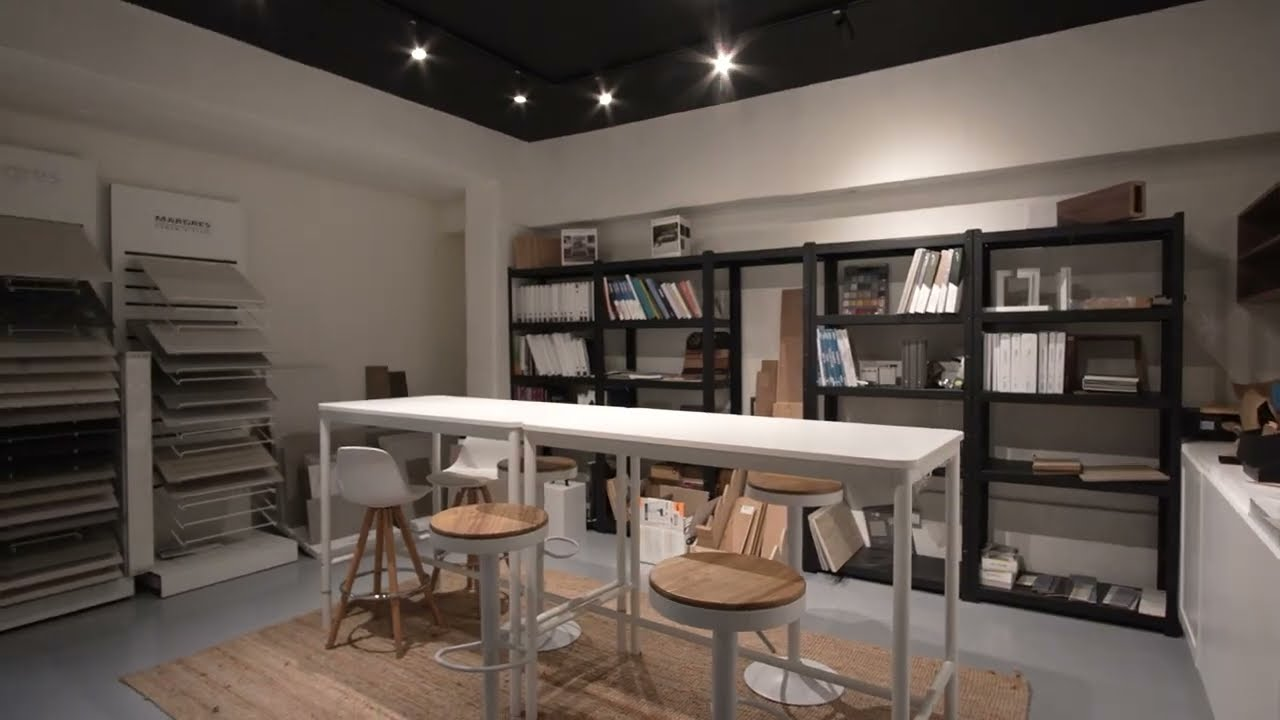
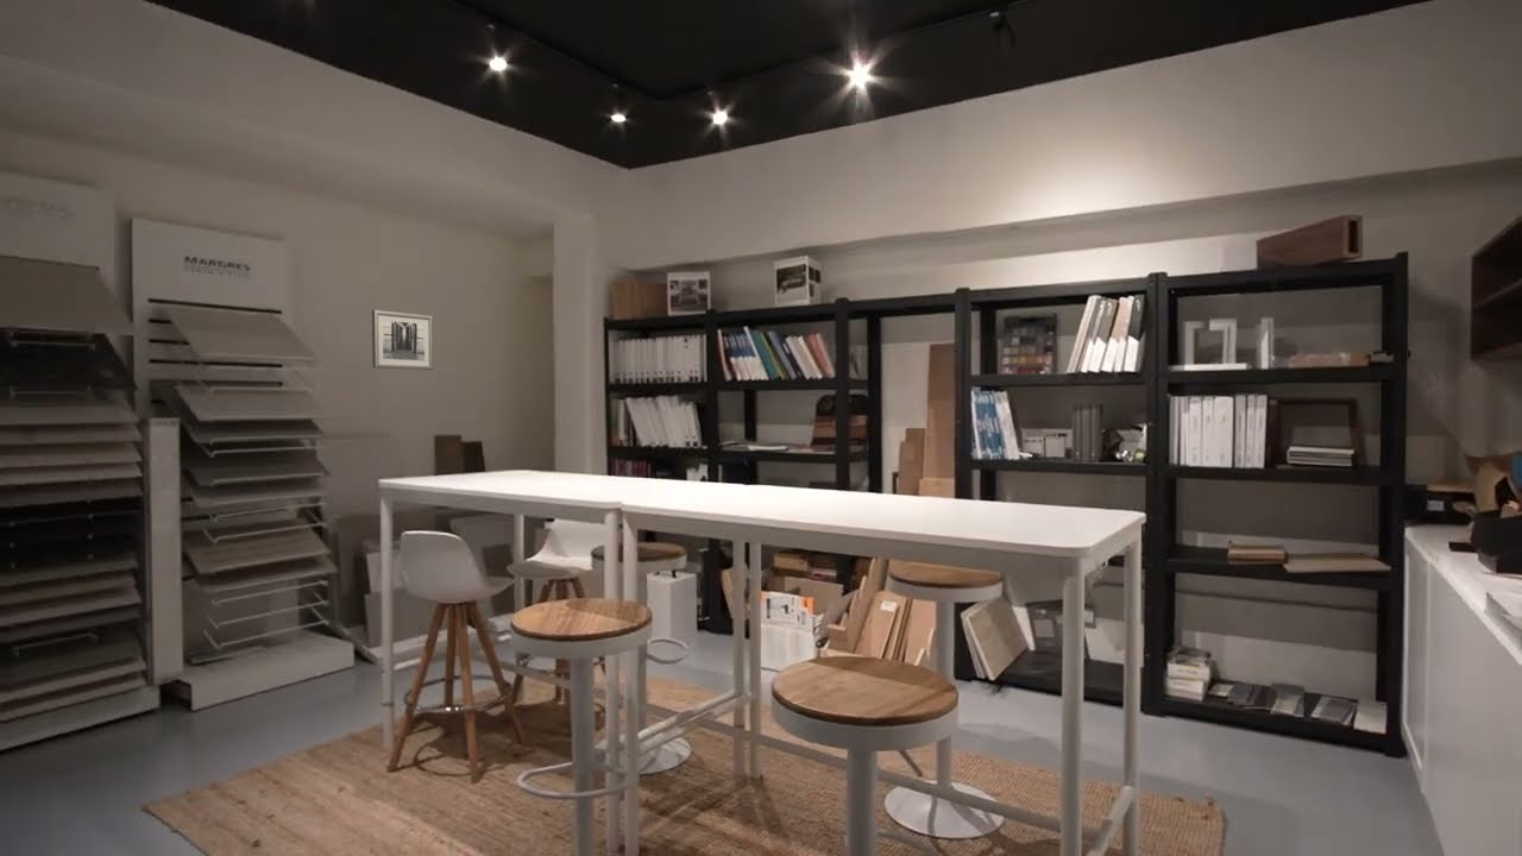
+ wall art (403, 340)
